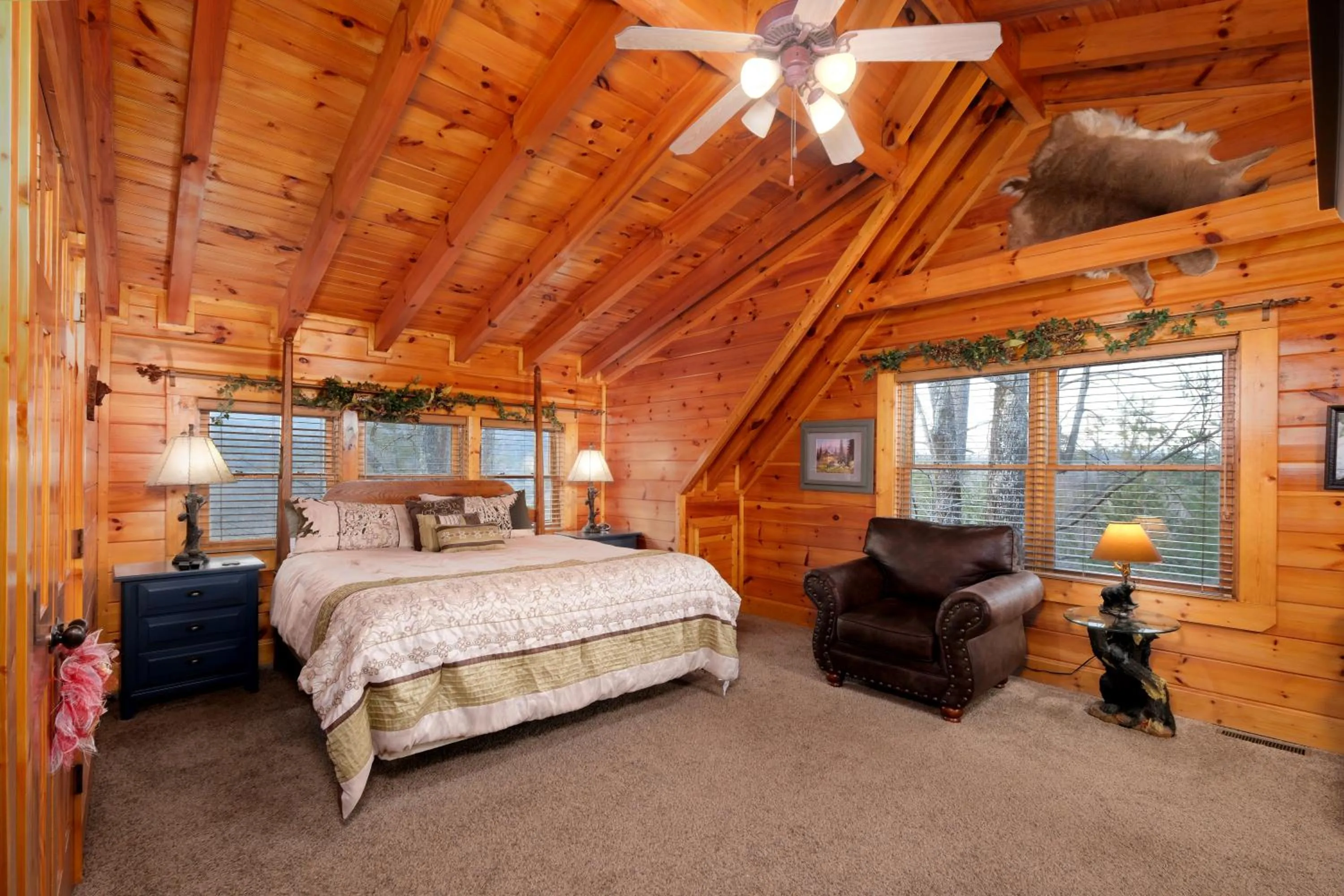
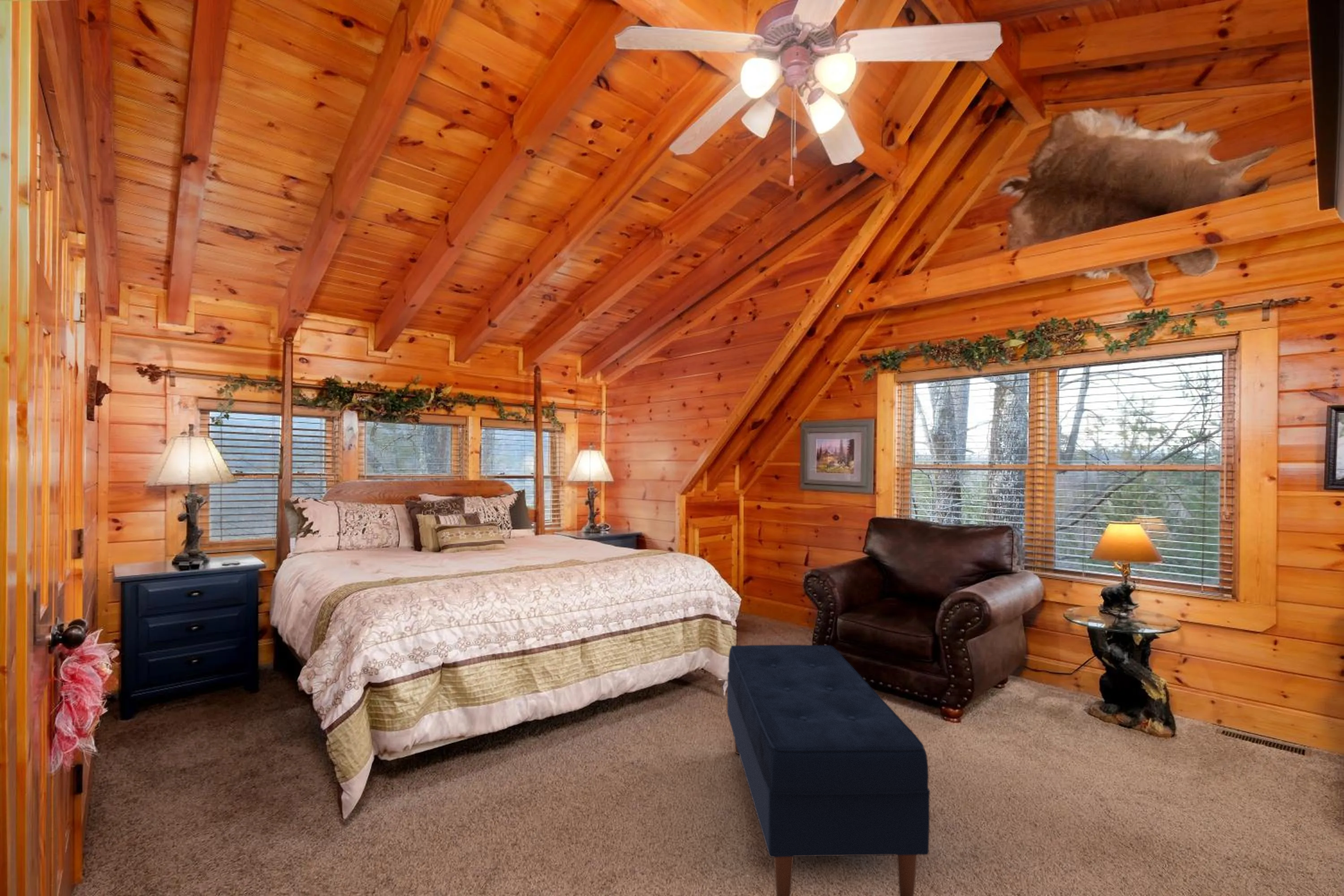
+ bench (807, 748)
